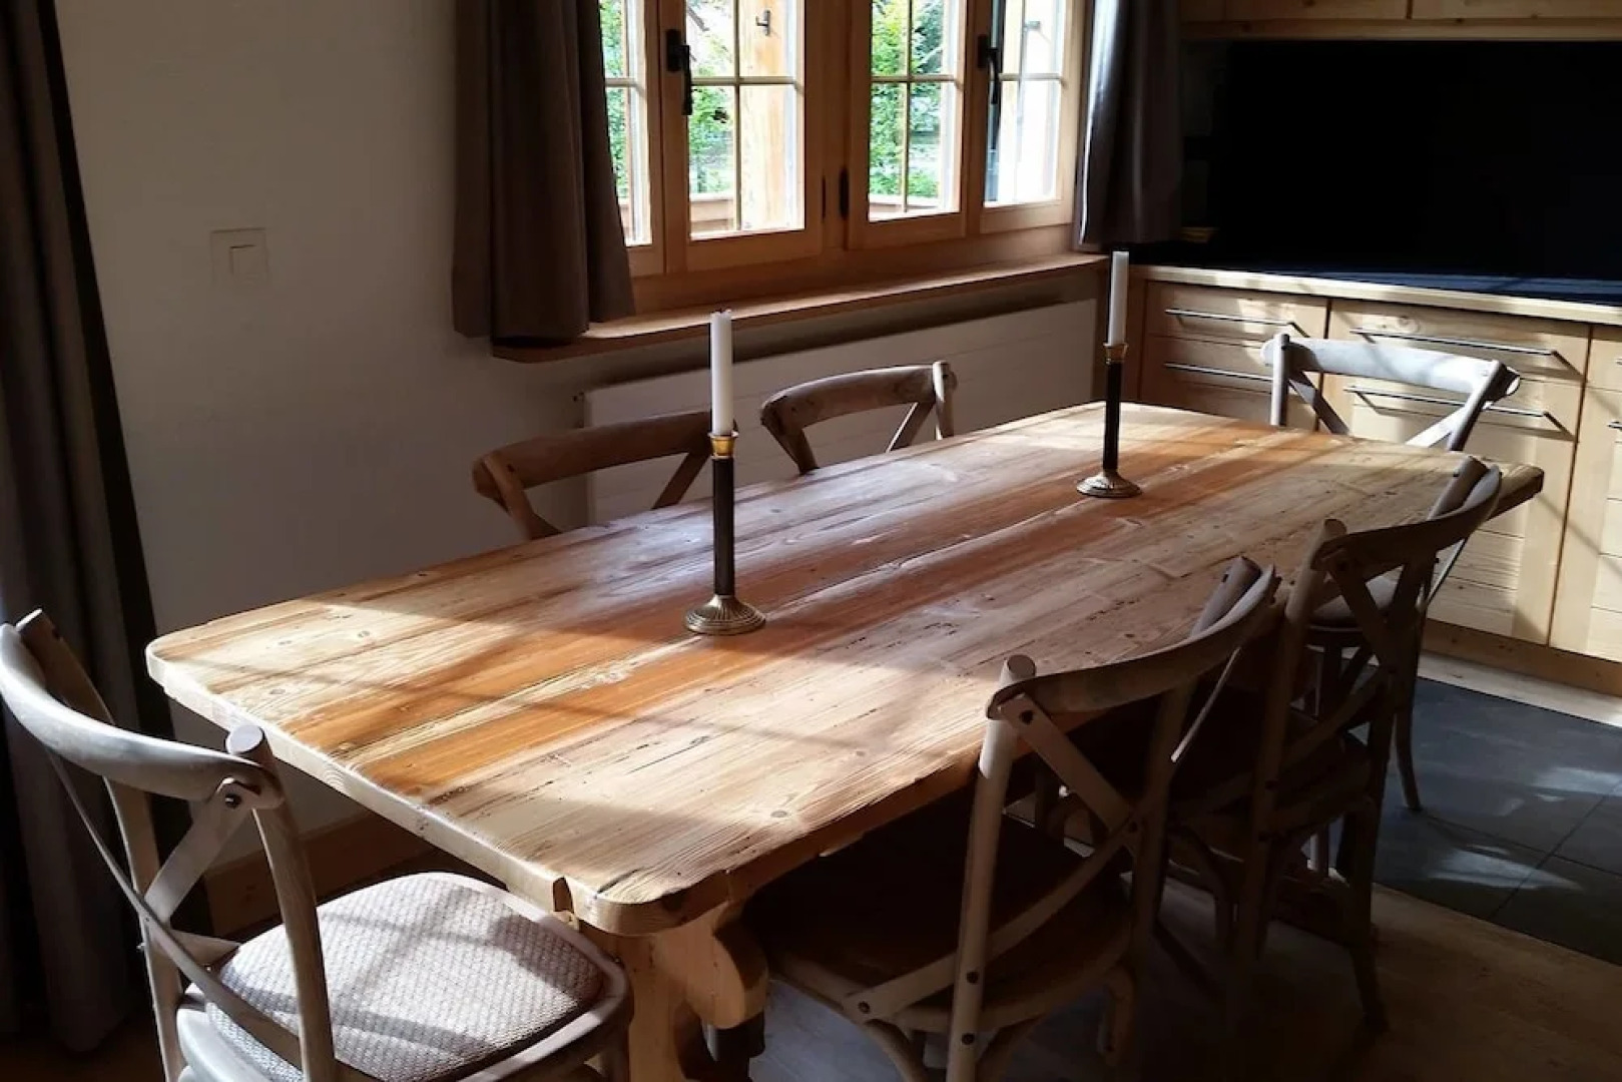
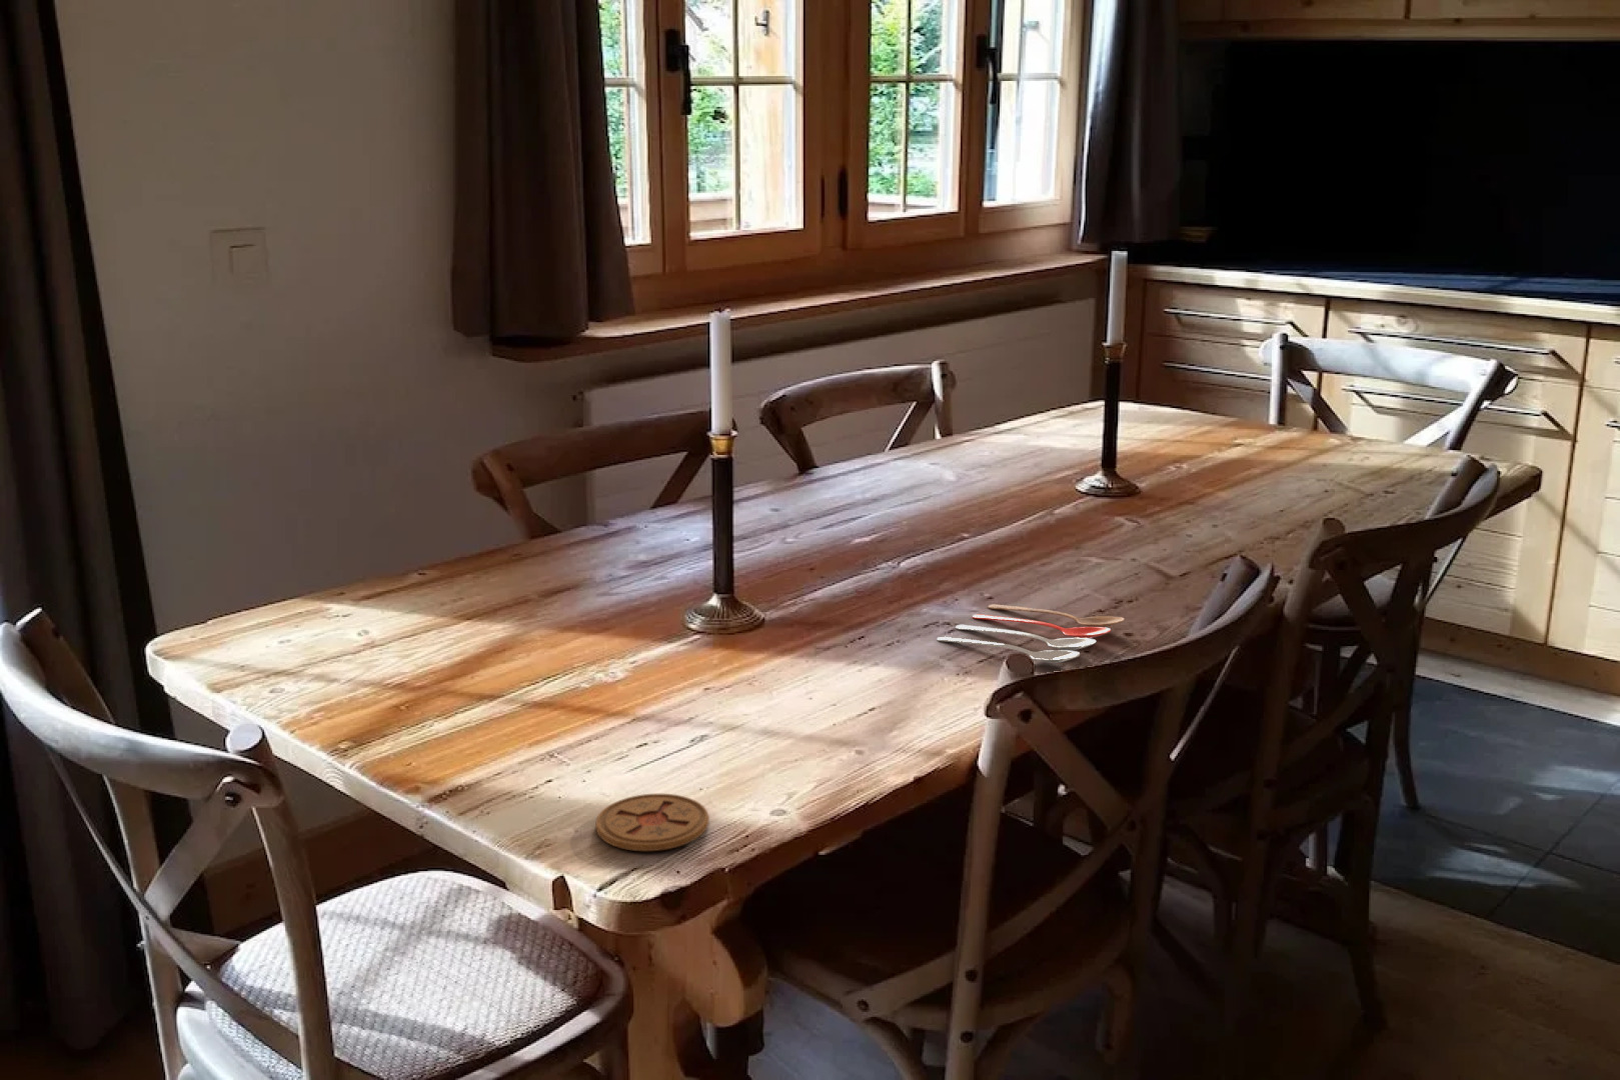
+ coaster (653, 821)
+ cooking utensil (1030, 633)
